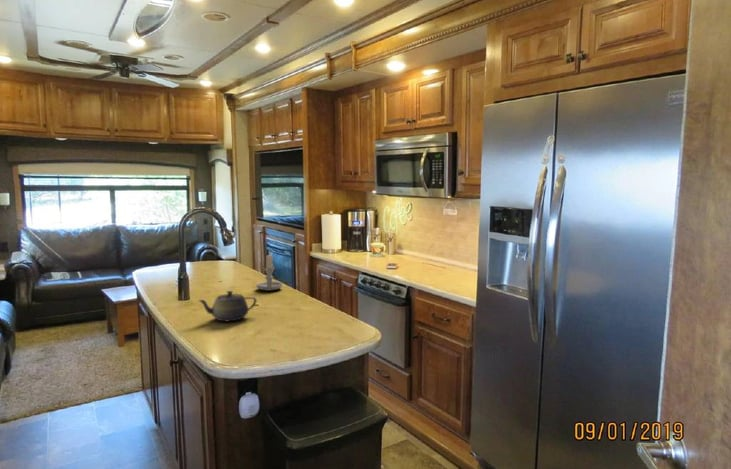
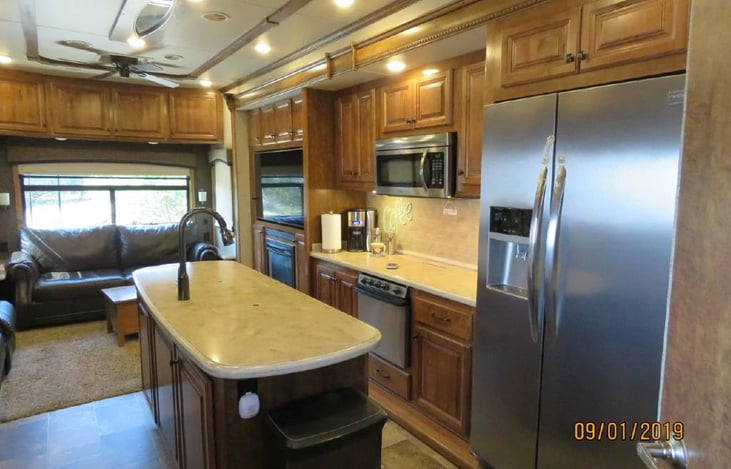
- candle (269, 271)
- teapot (228, 305)
